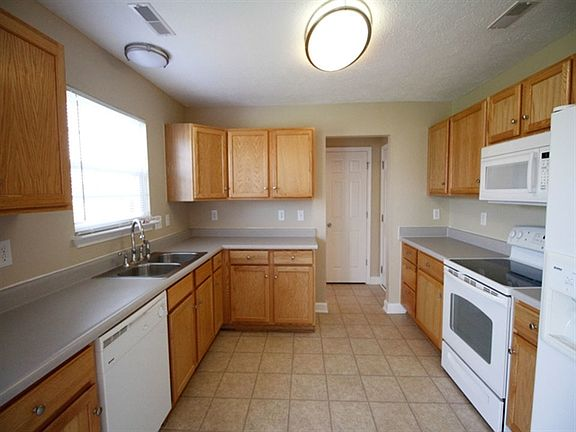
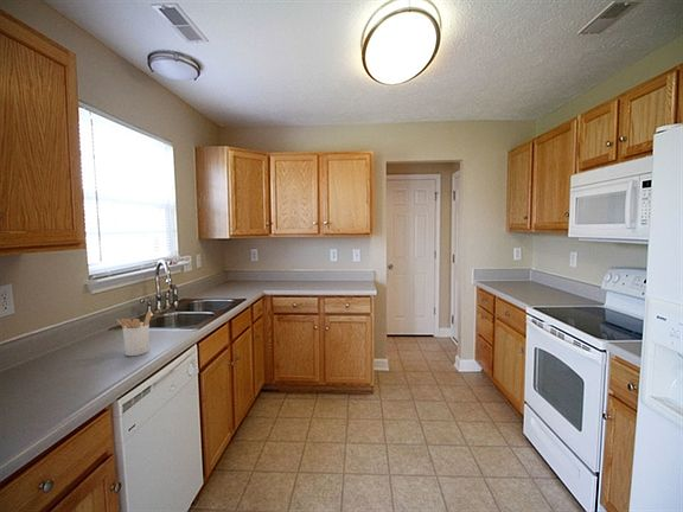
+ utensil holder (134, 333)
